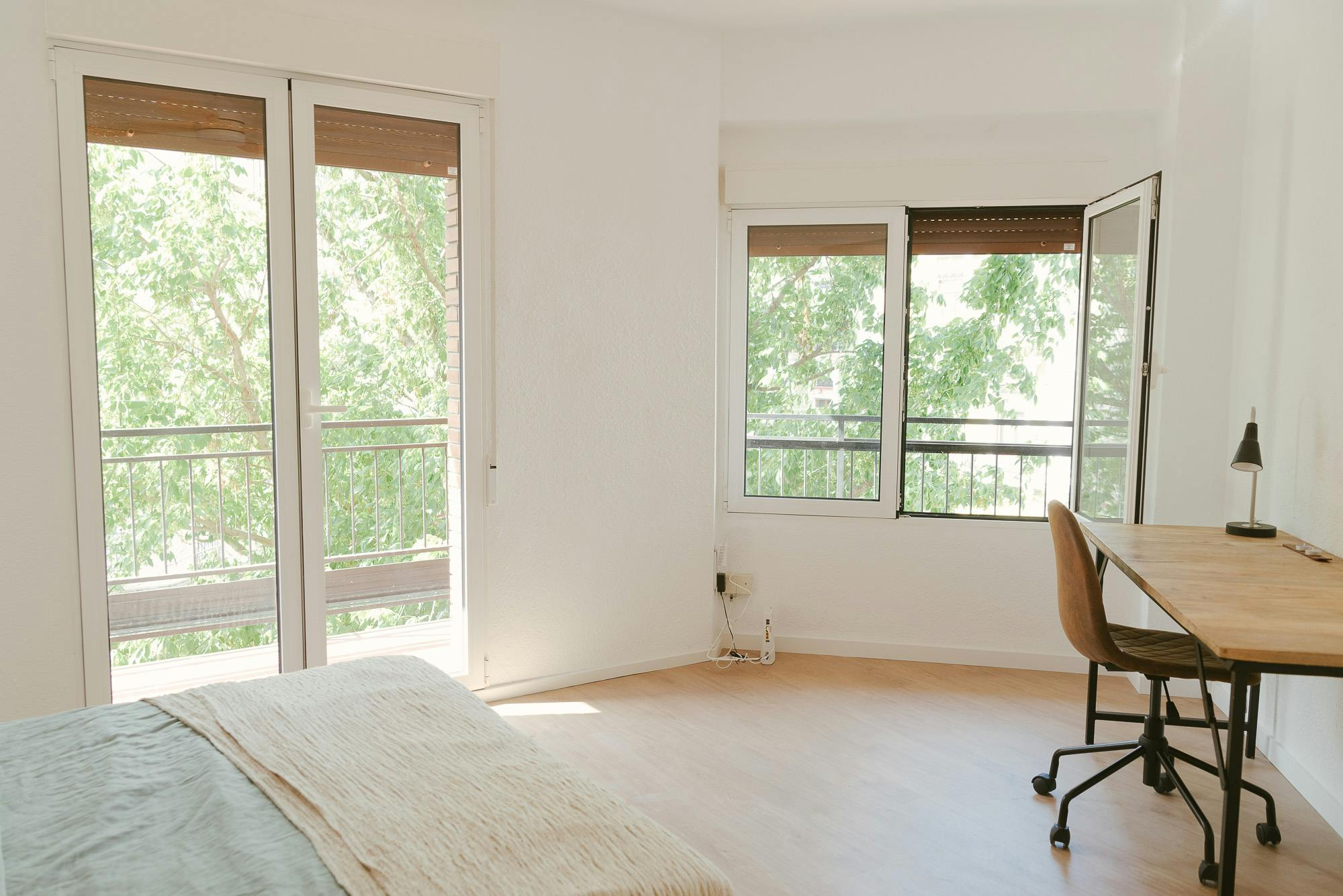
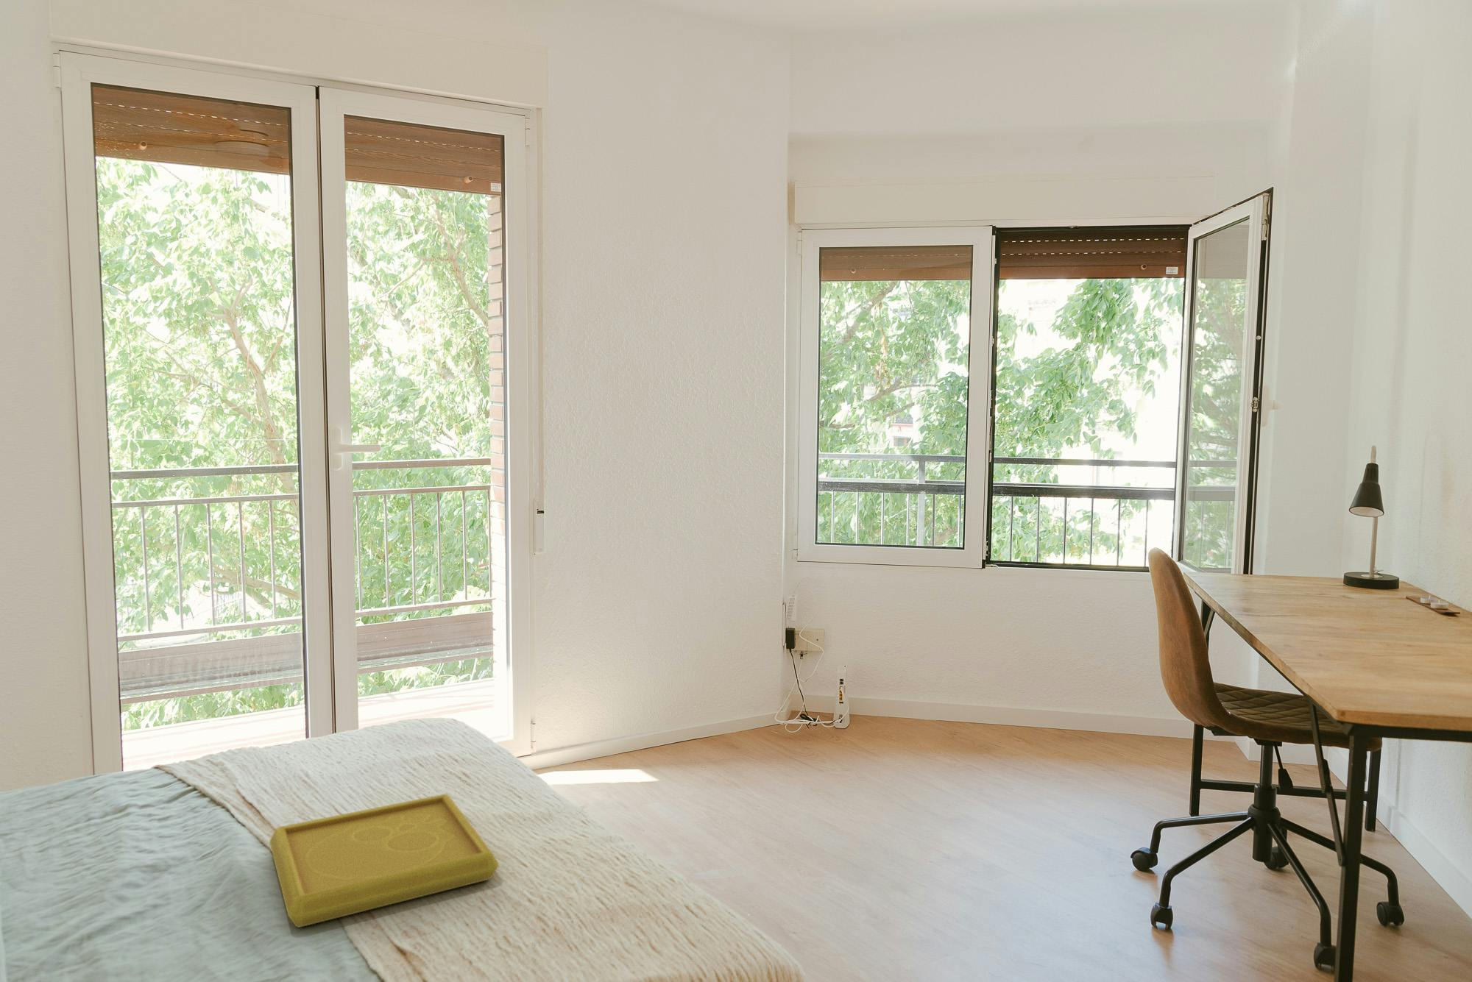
+ serving tray (381, 852)
